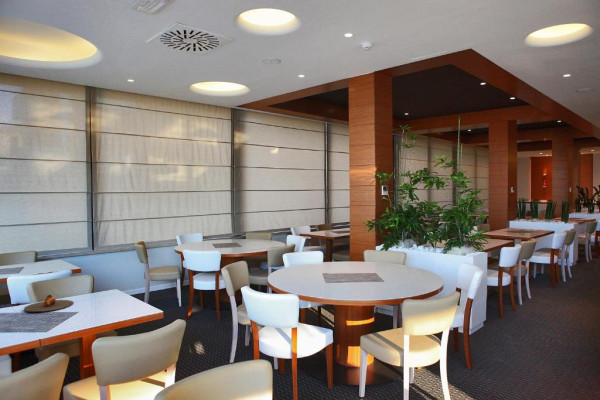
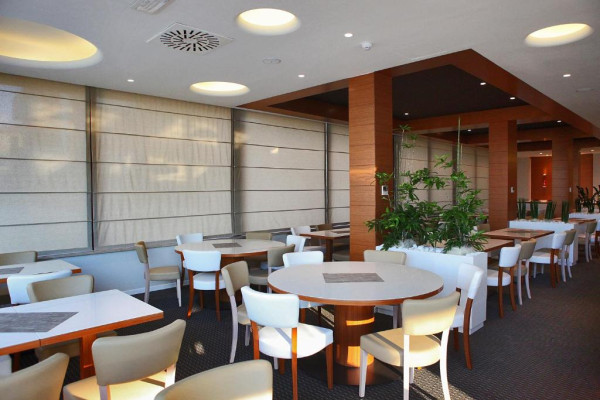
- plate (49, 300)
